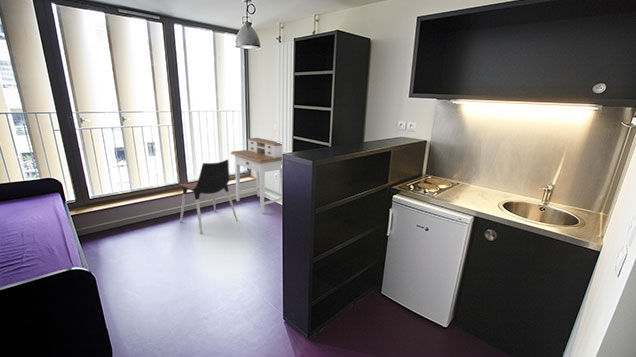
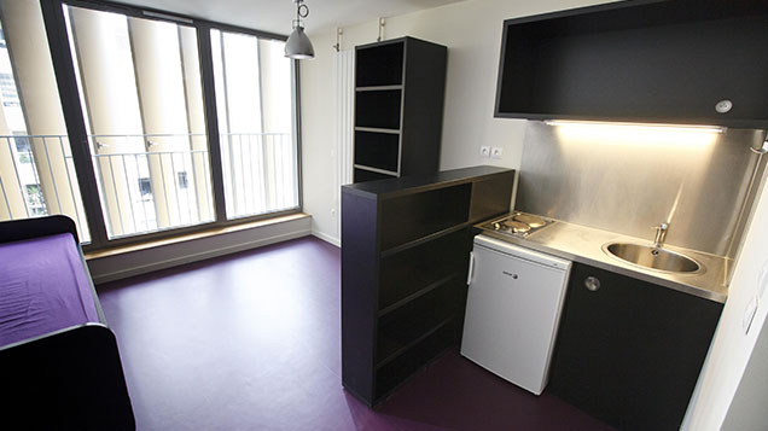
- chair (207, 190)
- desk (258, 173)
